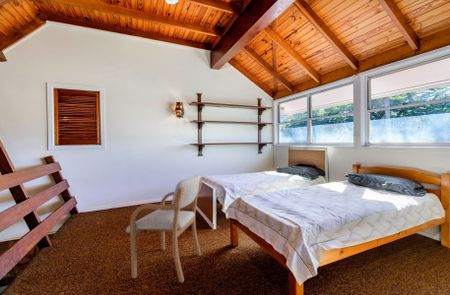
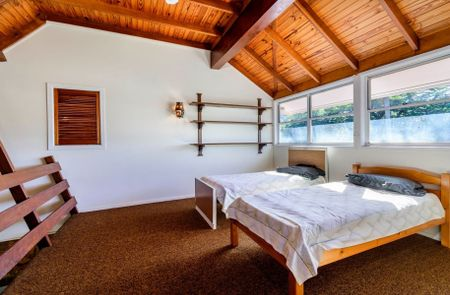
- armchair (166, 220)
